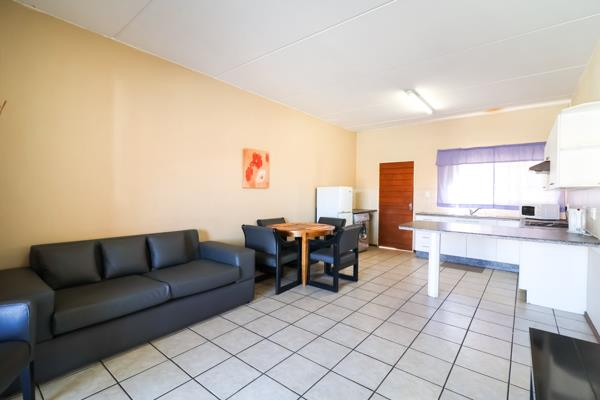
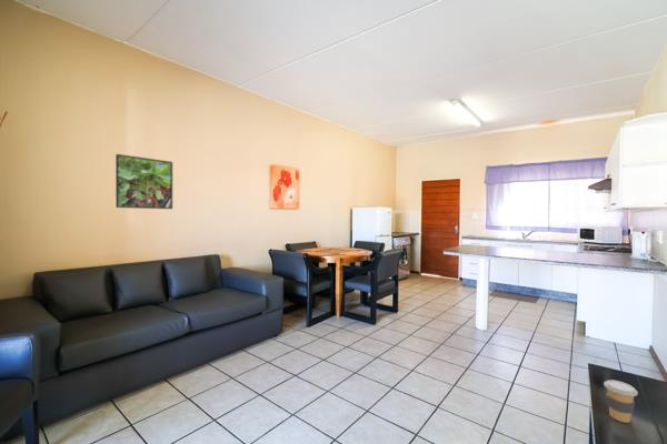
+ coffee cup (619, 401)
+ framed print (146, 183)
